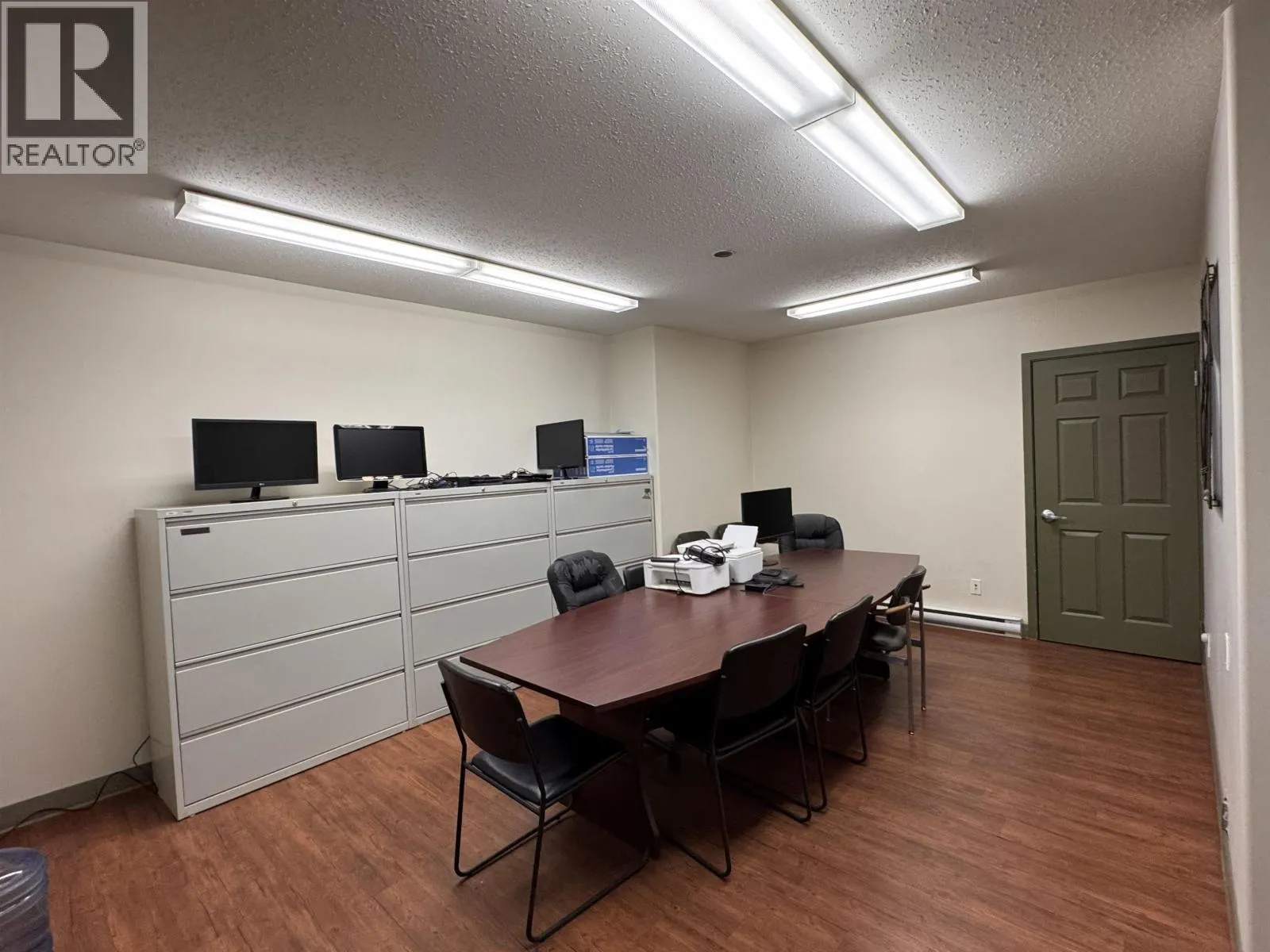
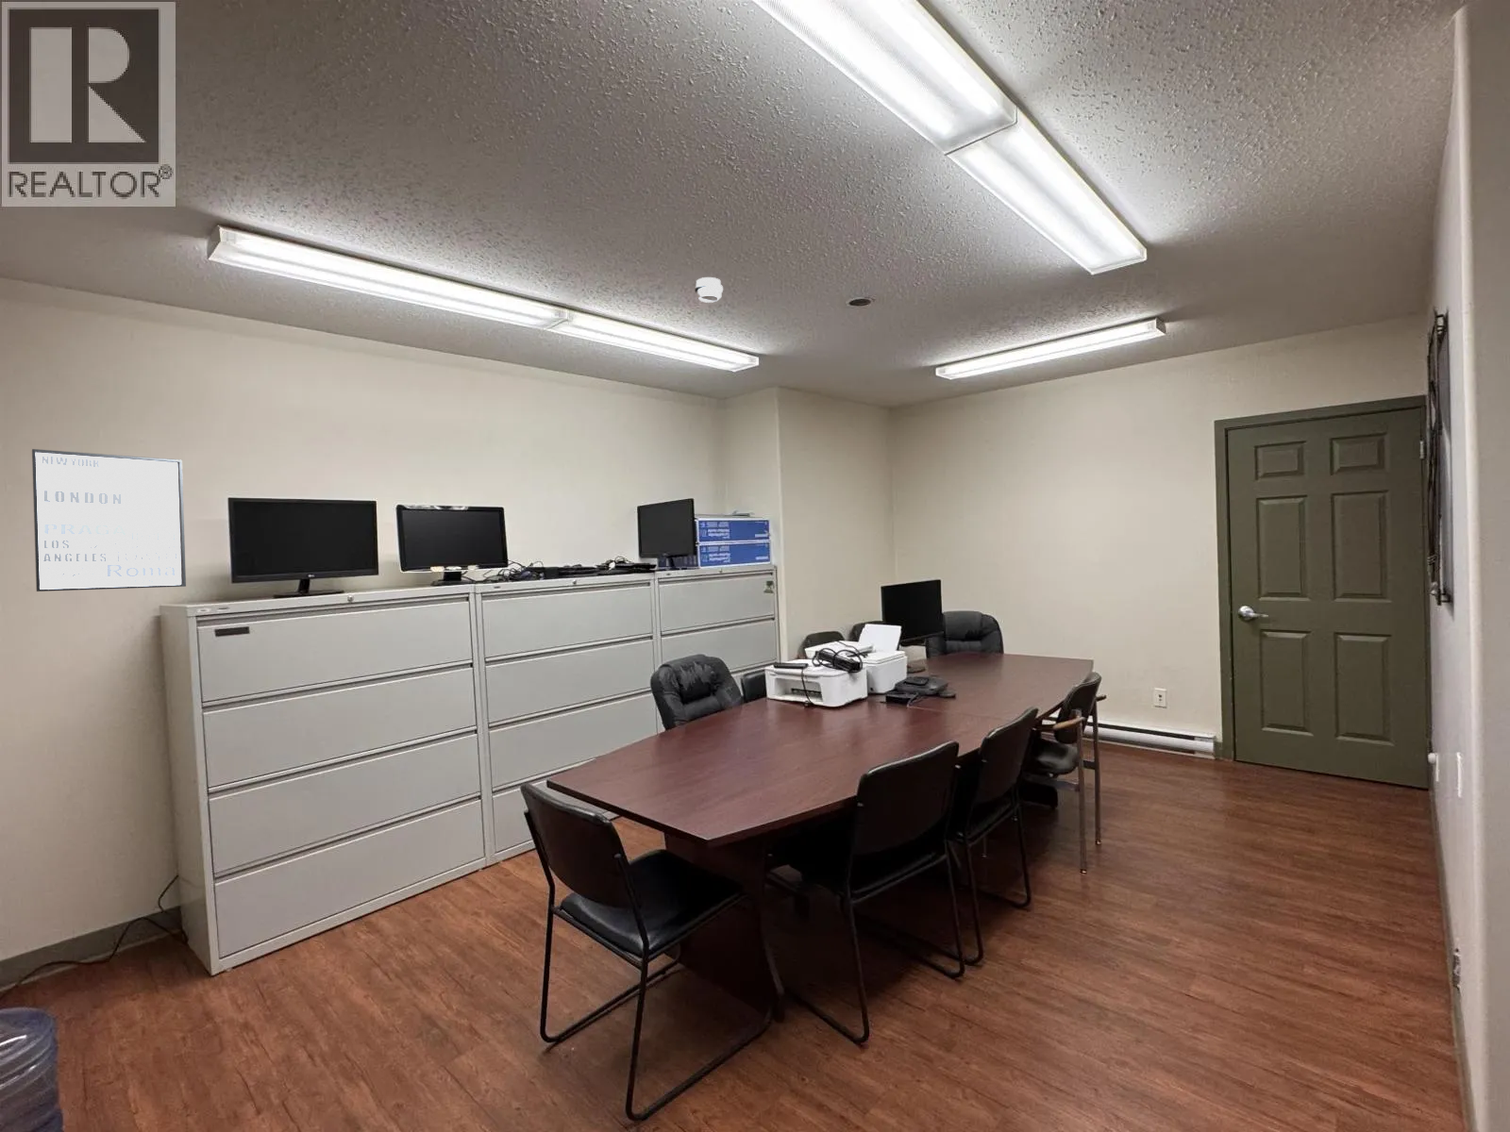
+ smoke detector (709, 290)
+ wall art (112, 522)
